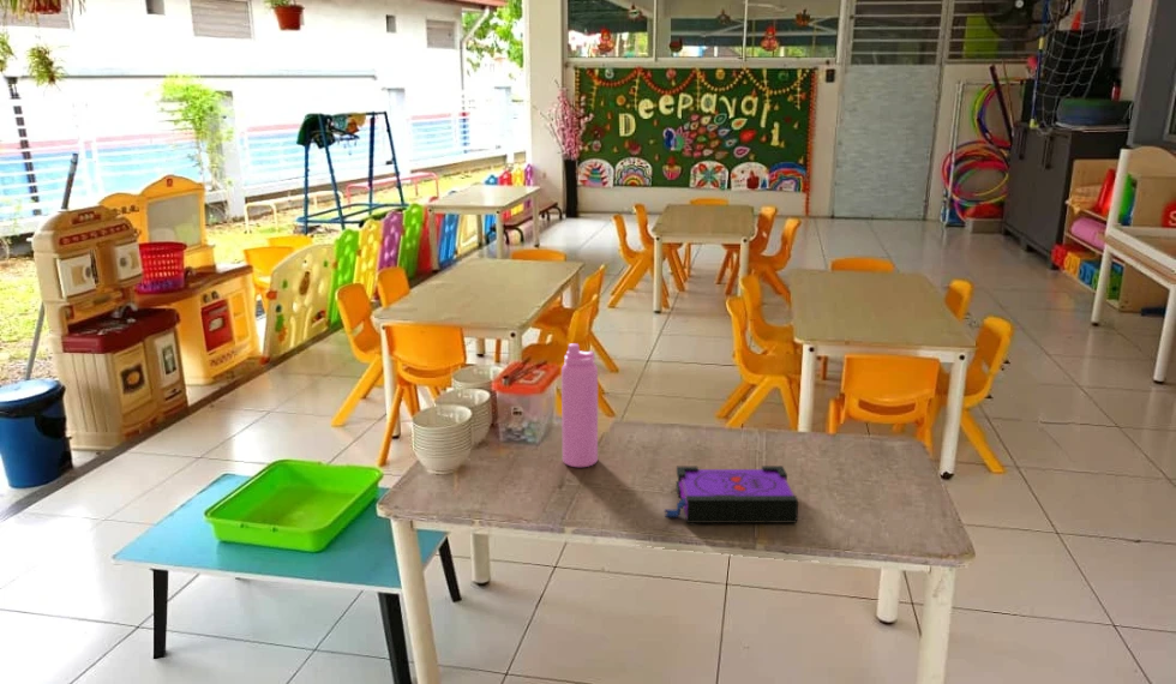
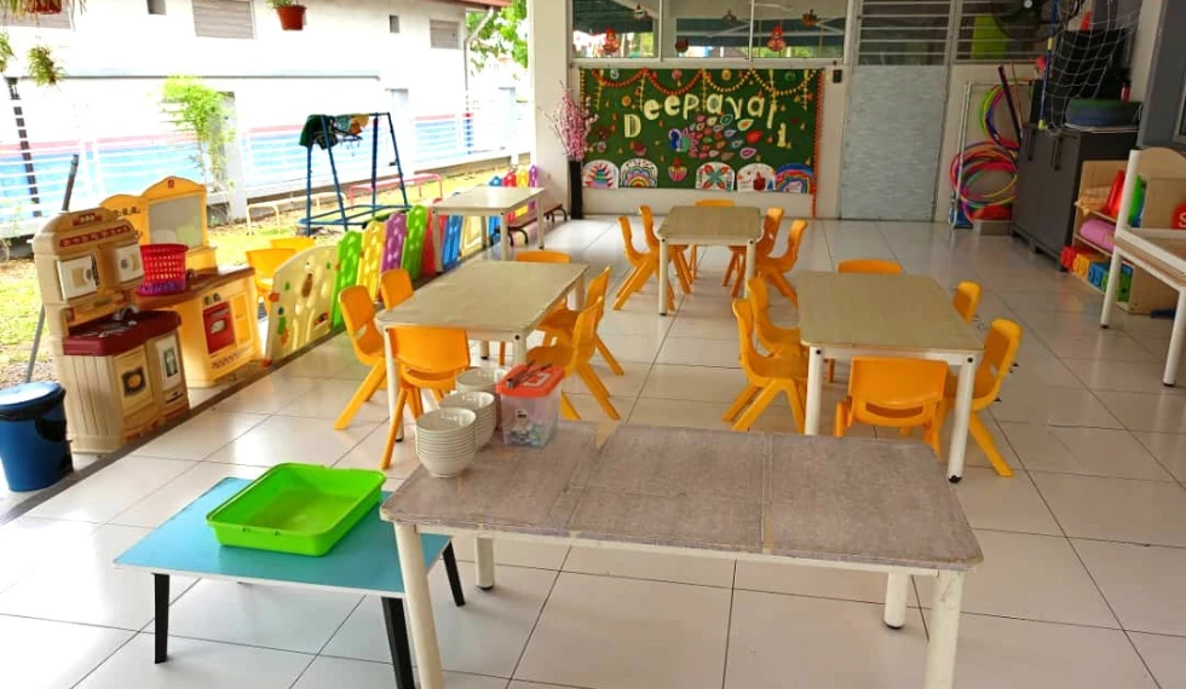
- water bottle (580, 403)
- board game (726, 493)
